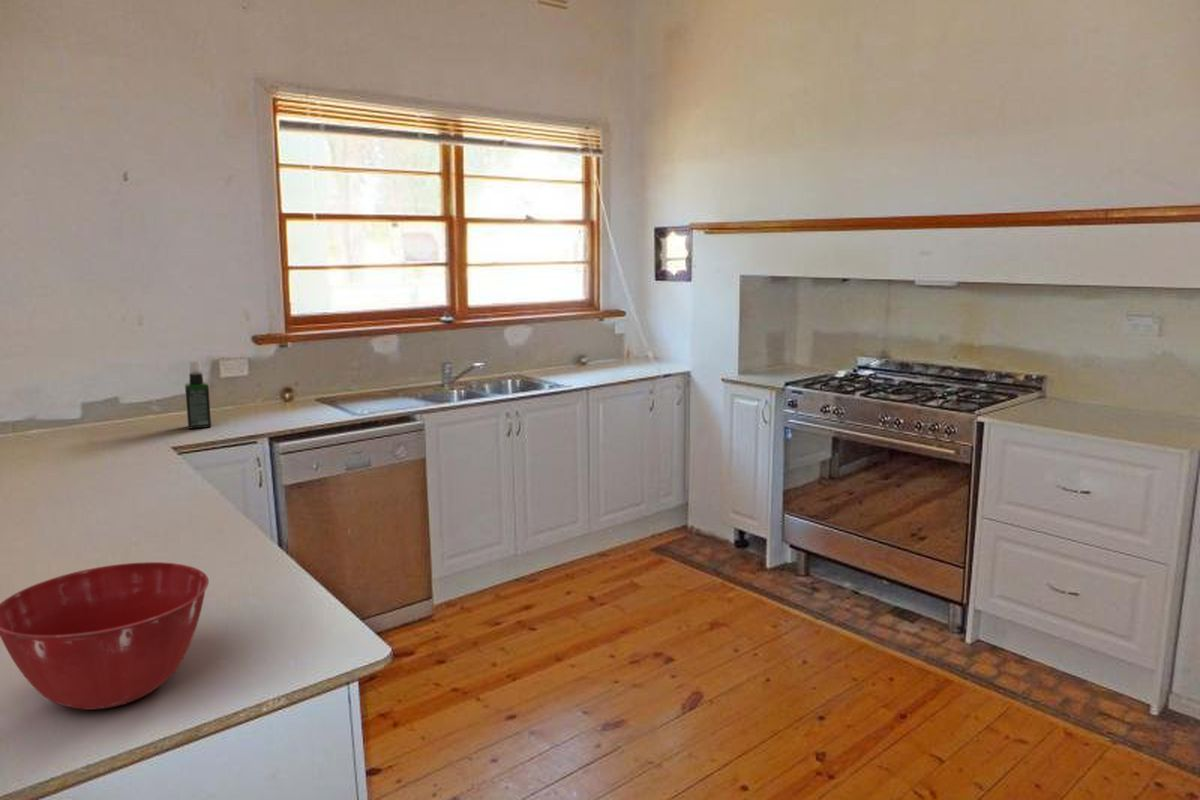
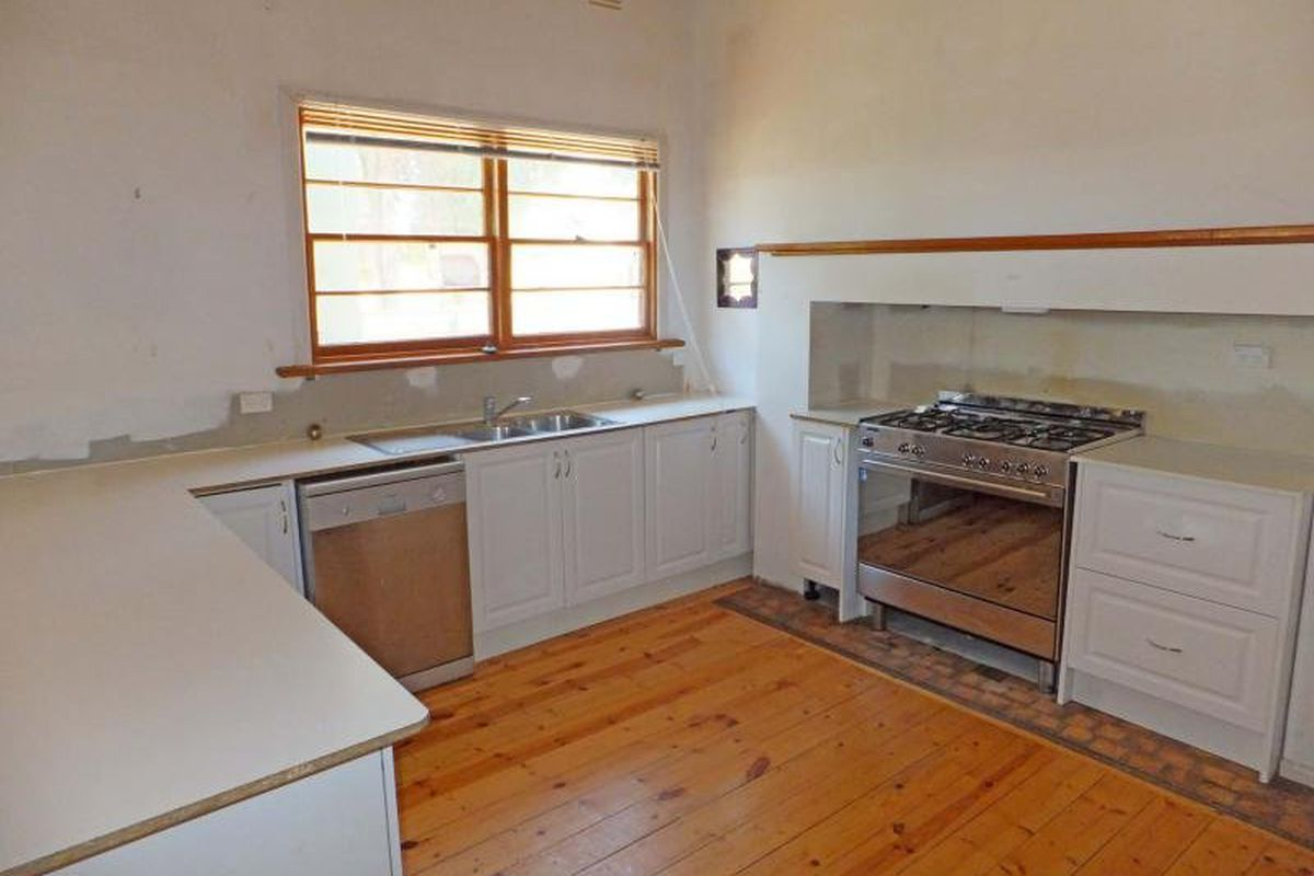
- mixing bowl (109, 641)
- spray bottle (197, 393)
